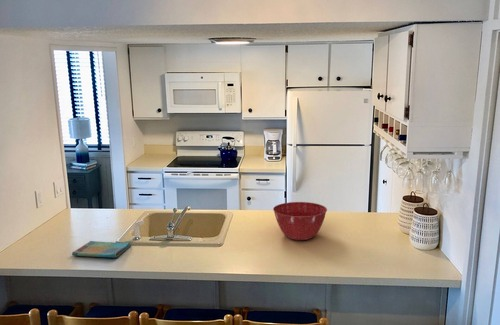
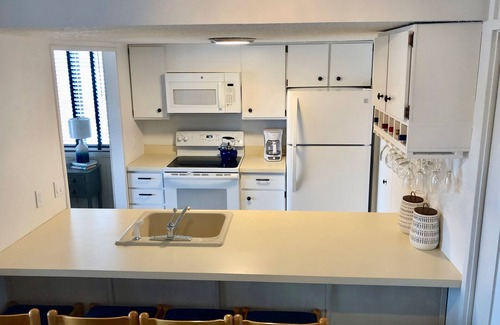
- dish towel (102, 248)
- mixing bowl (299, 222)
